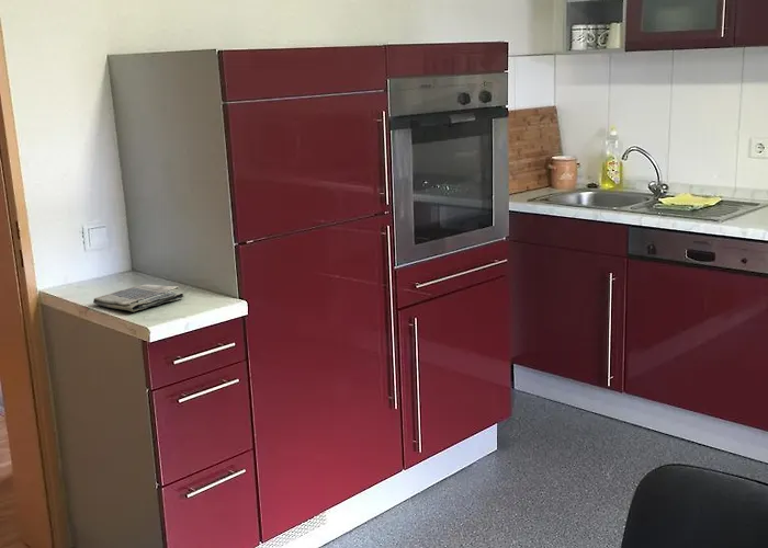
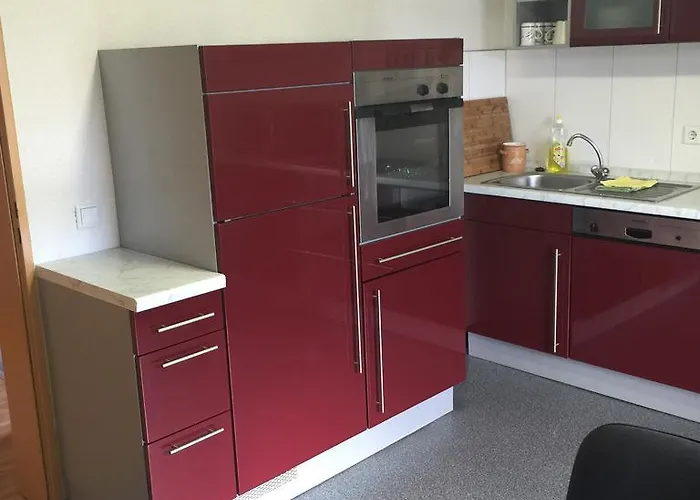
- dish towel (138, 296)
